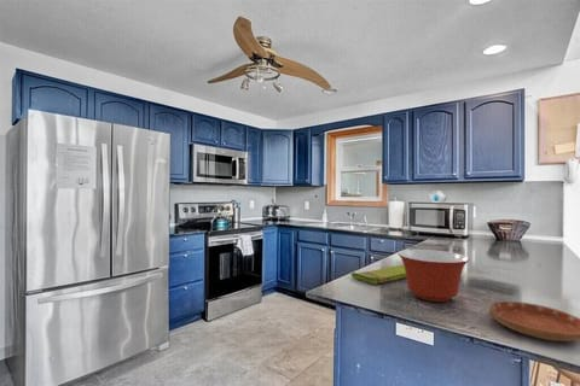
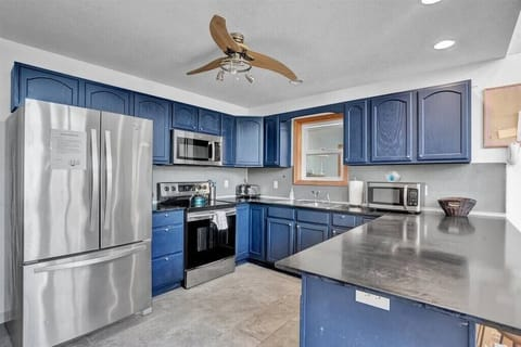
- dish towel (388, 271)
- mixing bowl (431, 275)
- saucer (535, 321)
